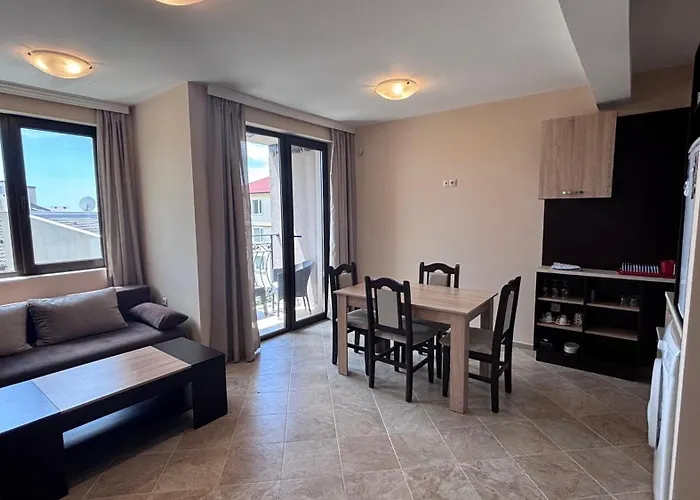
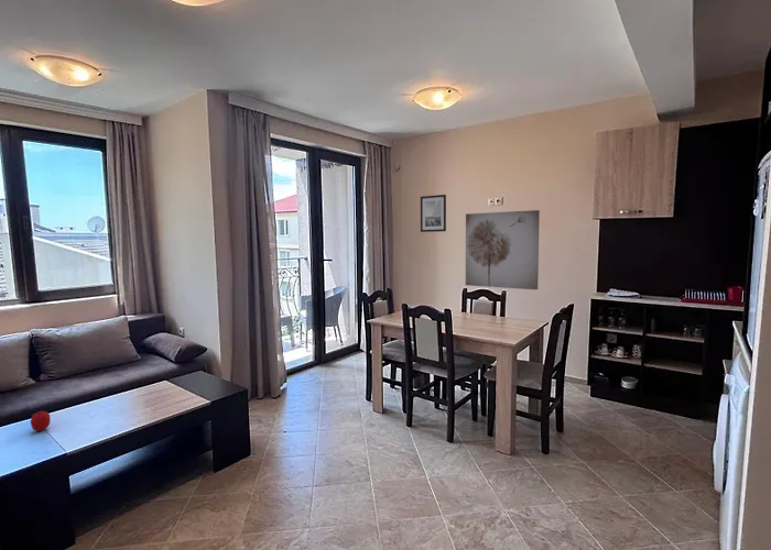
+ wall art (500, 250)
+ wall art (433, 213)
+ fruit (40, 420)
